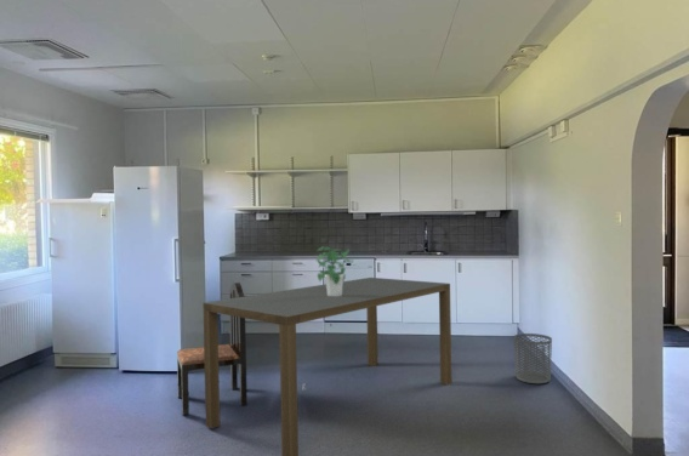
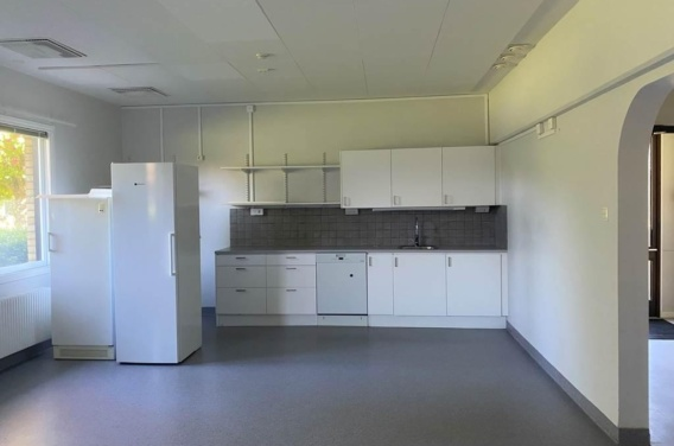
- waste bin (533, 358)
- dining chair (203, 347)
- dining table (368, 347)
- potted plant (331, 269)
